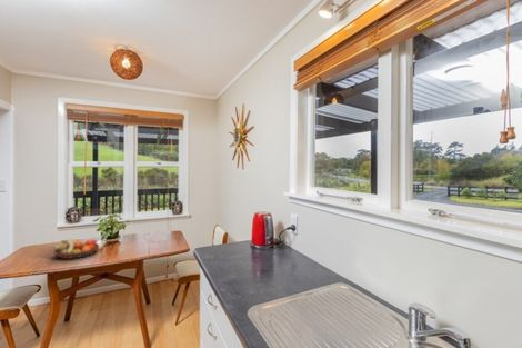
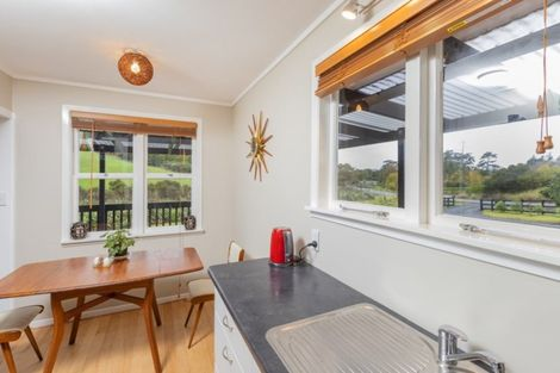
- fruit bowl (77, 246)
